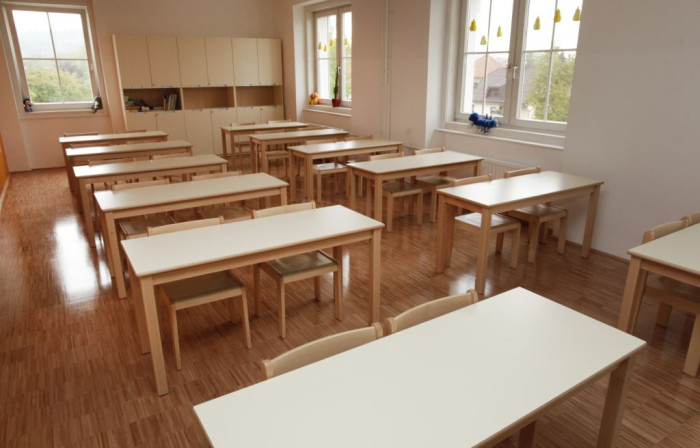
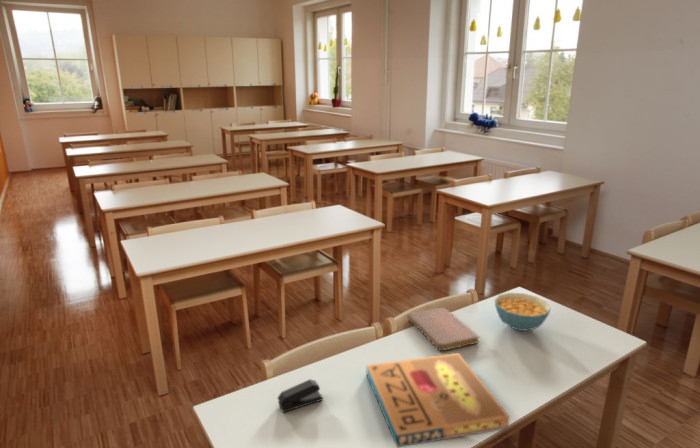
+ cereal bowl (520, 315)
+ stapler (300, 394)
+ notebook (441, 327)
+ pizza box (431, 394)
